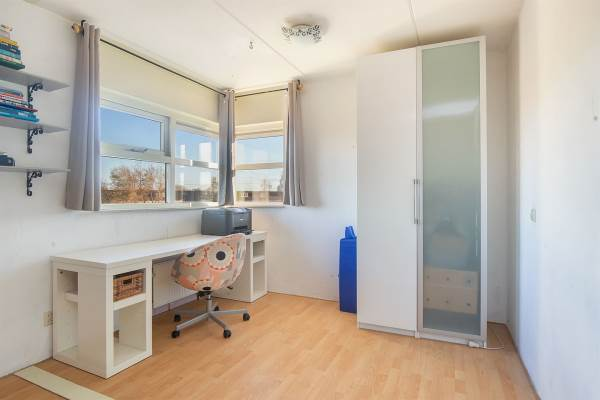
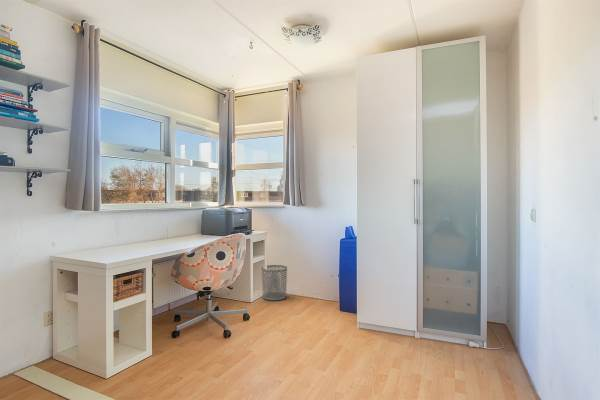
+ waste bin (274, 282)
